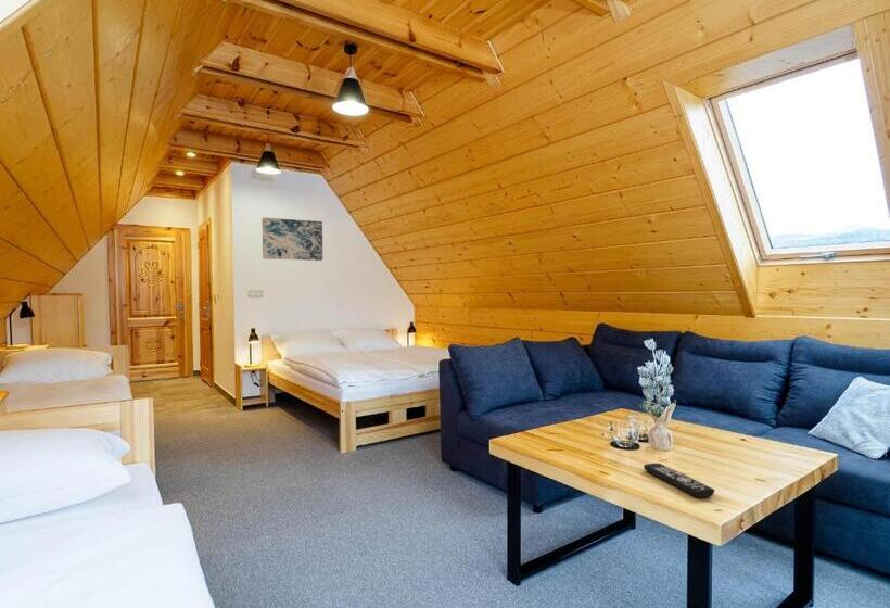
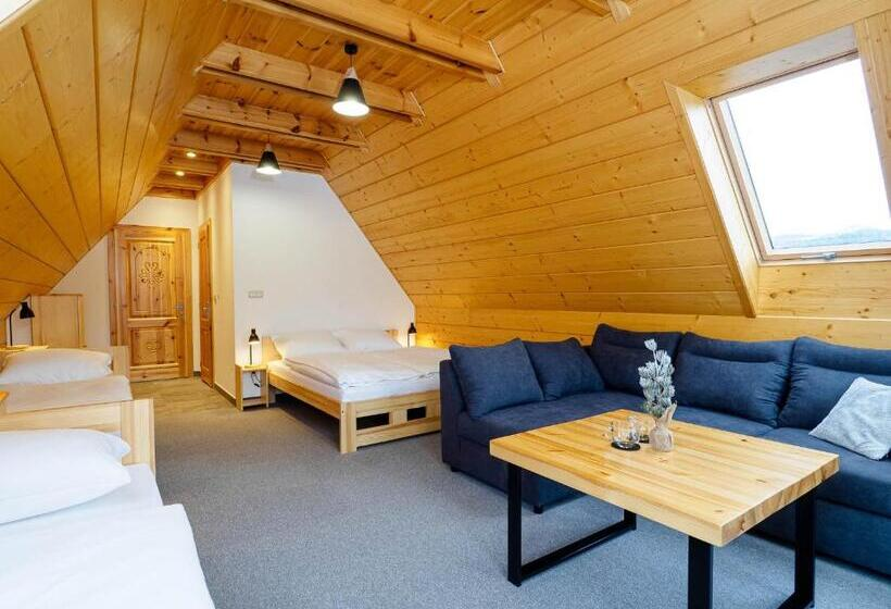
- wall art (293, 239)
- remote control (676, 479)
